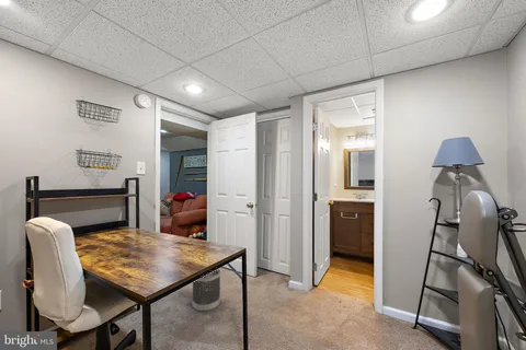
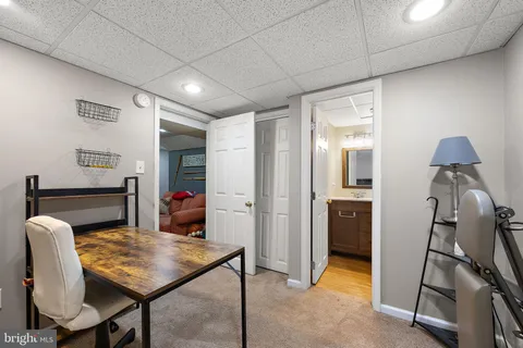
- wastebasket (206, 288)
